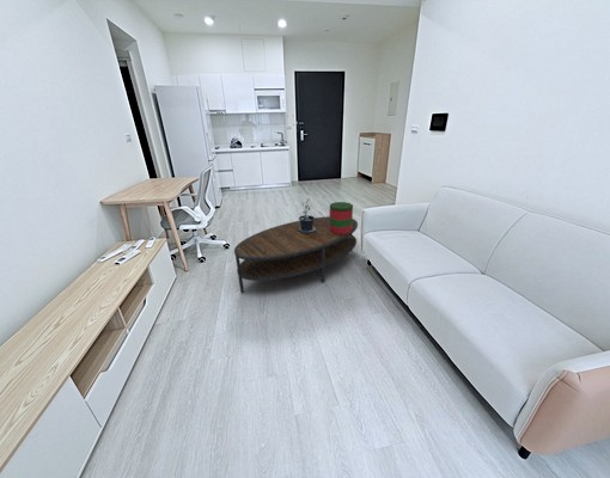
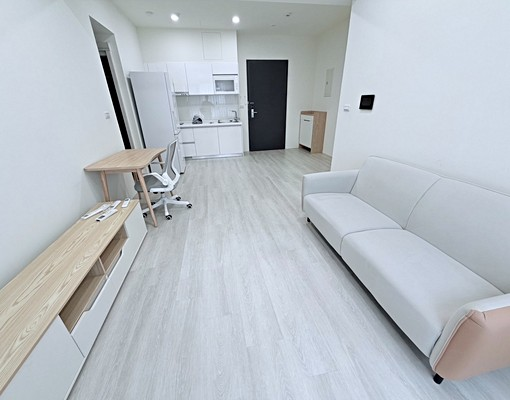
- coffee table (303, 251)
- decorative container (340, 217)
- potted plant (307, 215)
